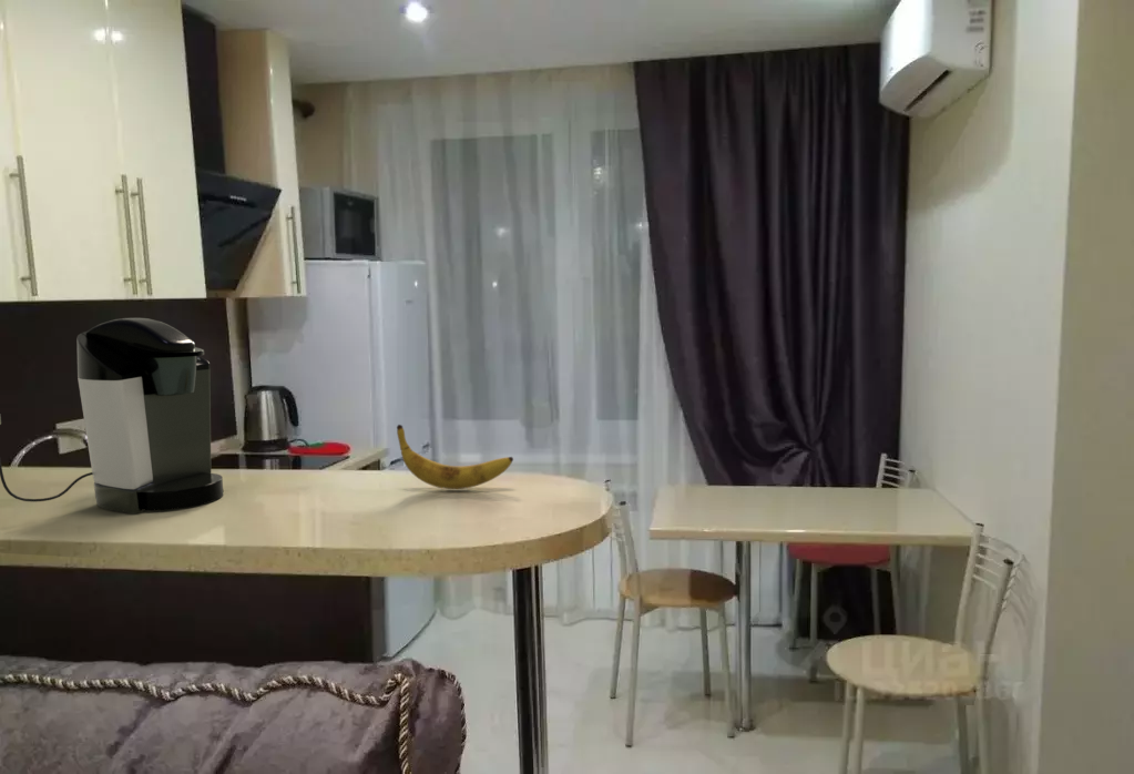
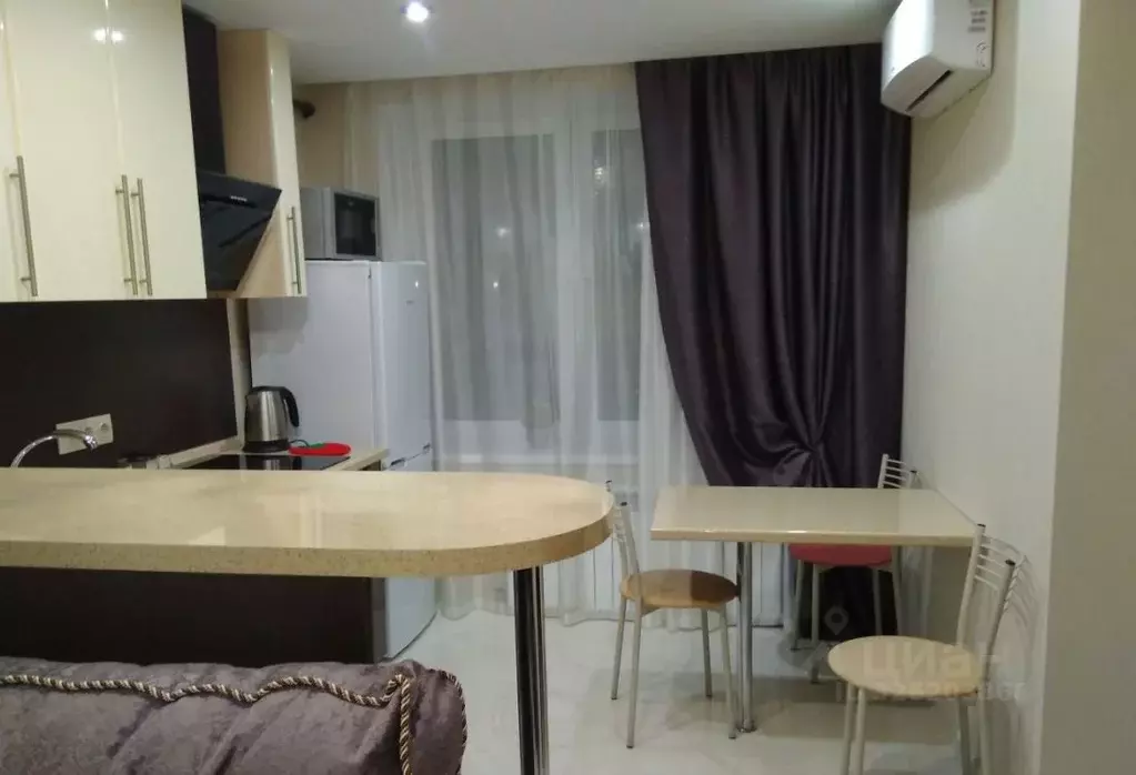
- coffee maker (120, 414)
- banana (454, 466)
